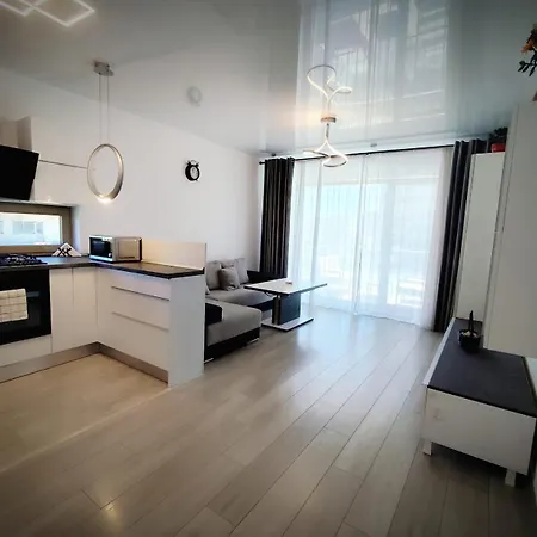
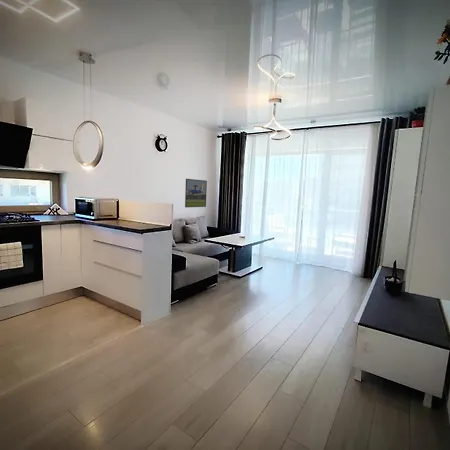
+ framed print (196, 193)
